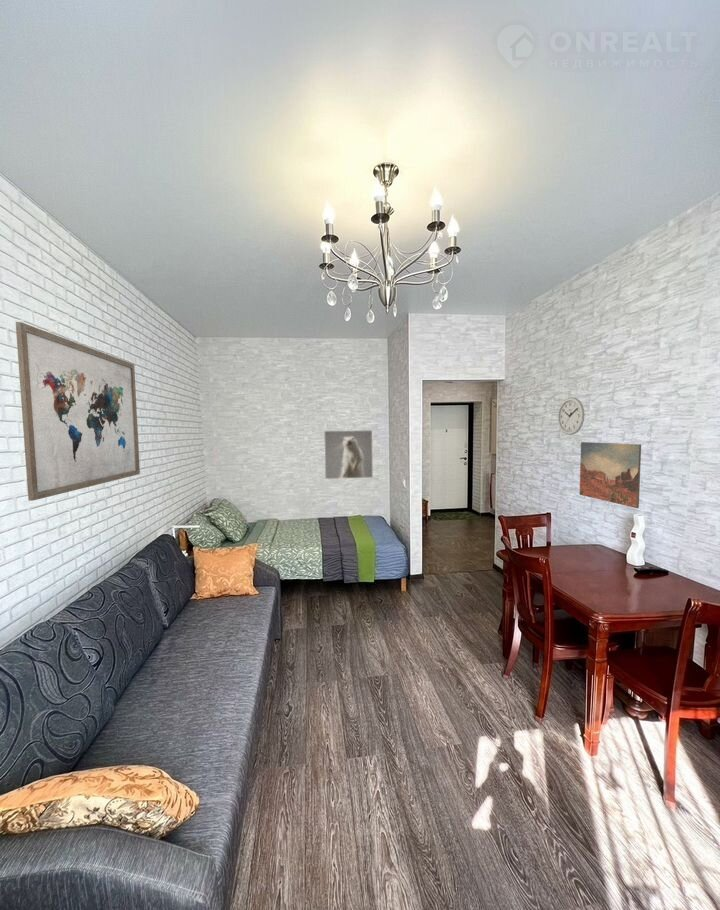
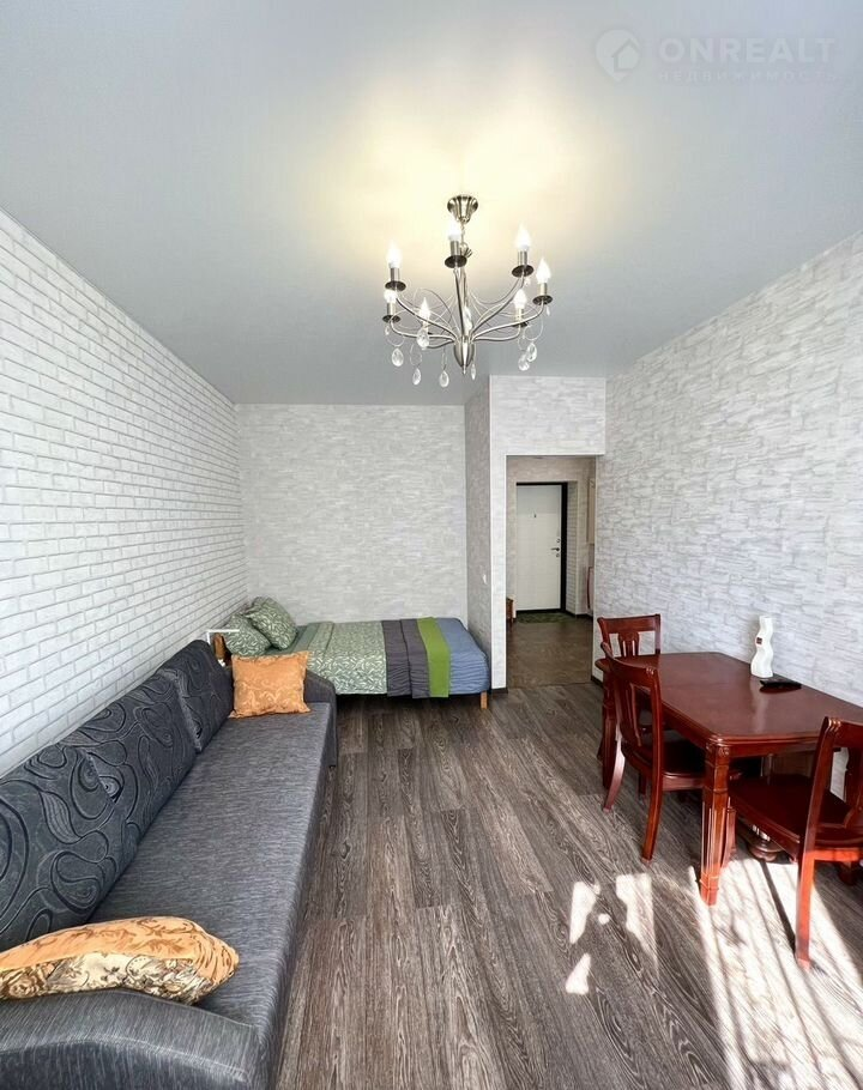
- wall clock (569, 416)
- wall art (607, 472)
- wall art (93, 417)
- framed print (348, 454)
